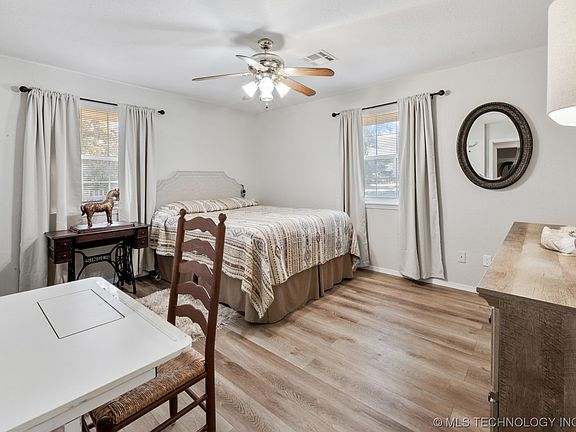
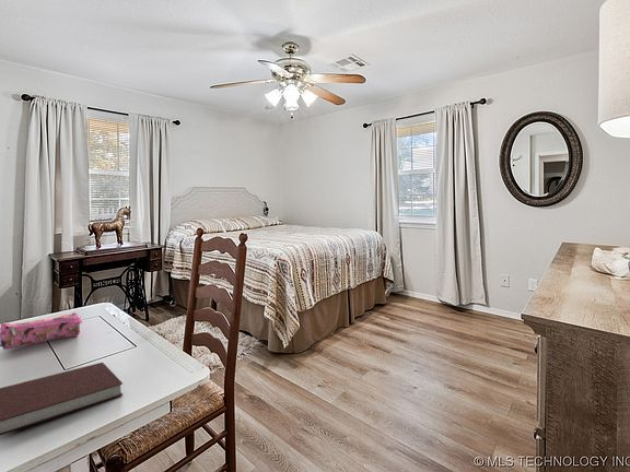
+ notebook (54, 393)
+ pencil case (43, 329)
